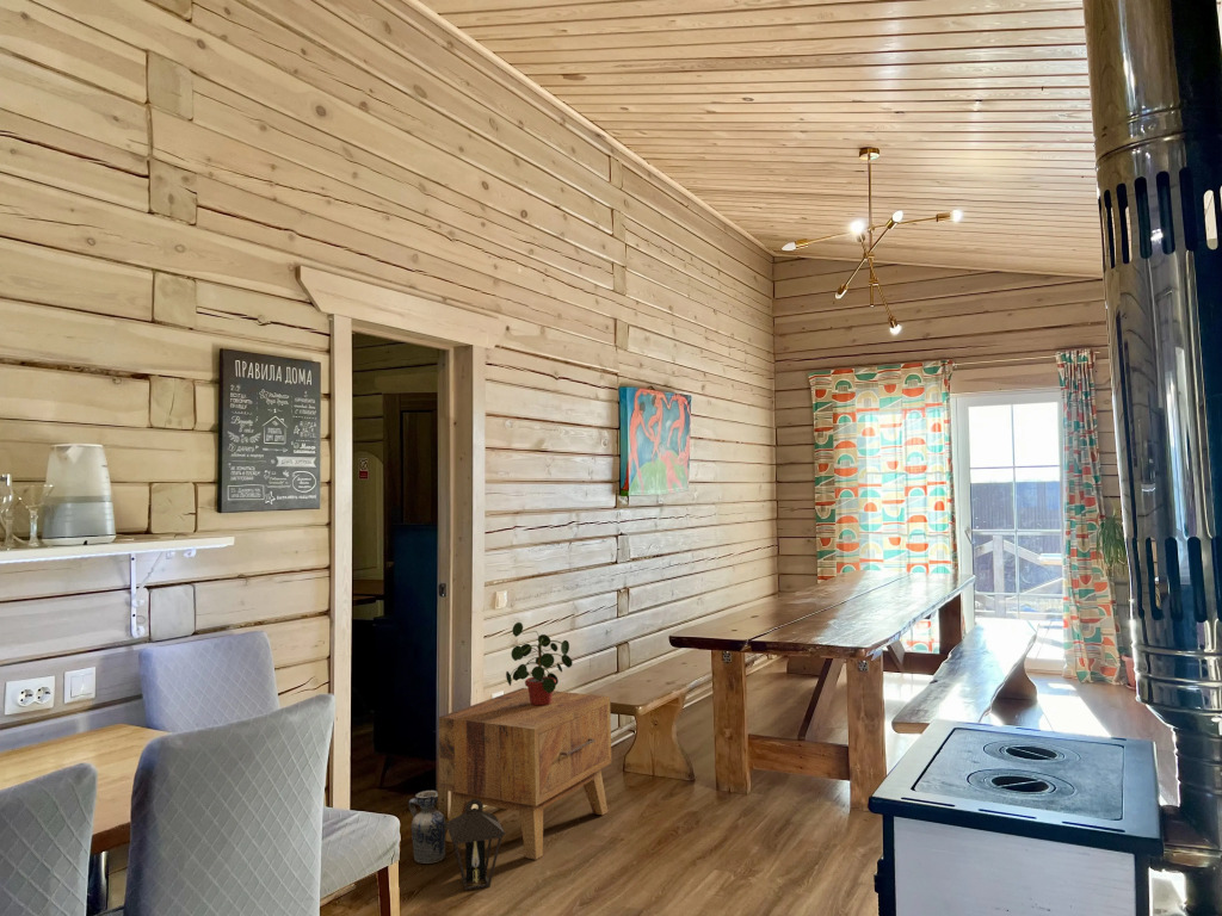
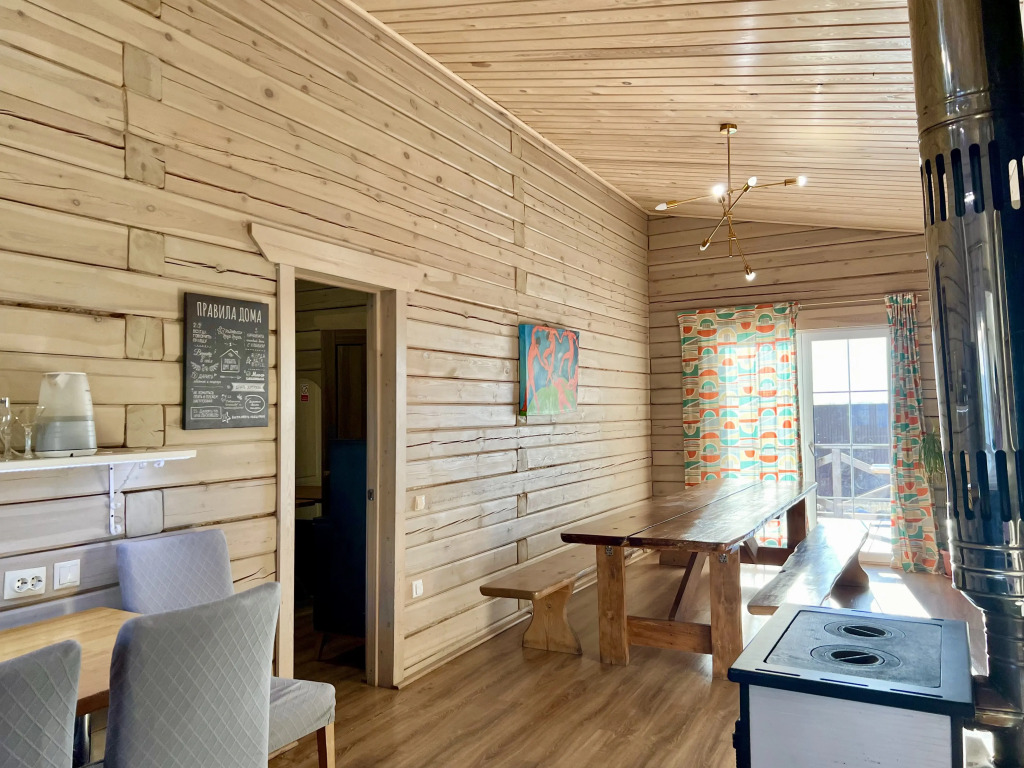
- ceramic jug (426, 825)
- lantern (474, 841)
- potted plant (535, 662)
- side table (531, 766)
